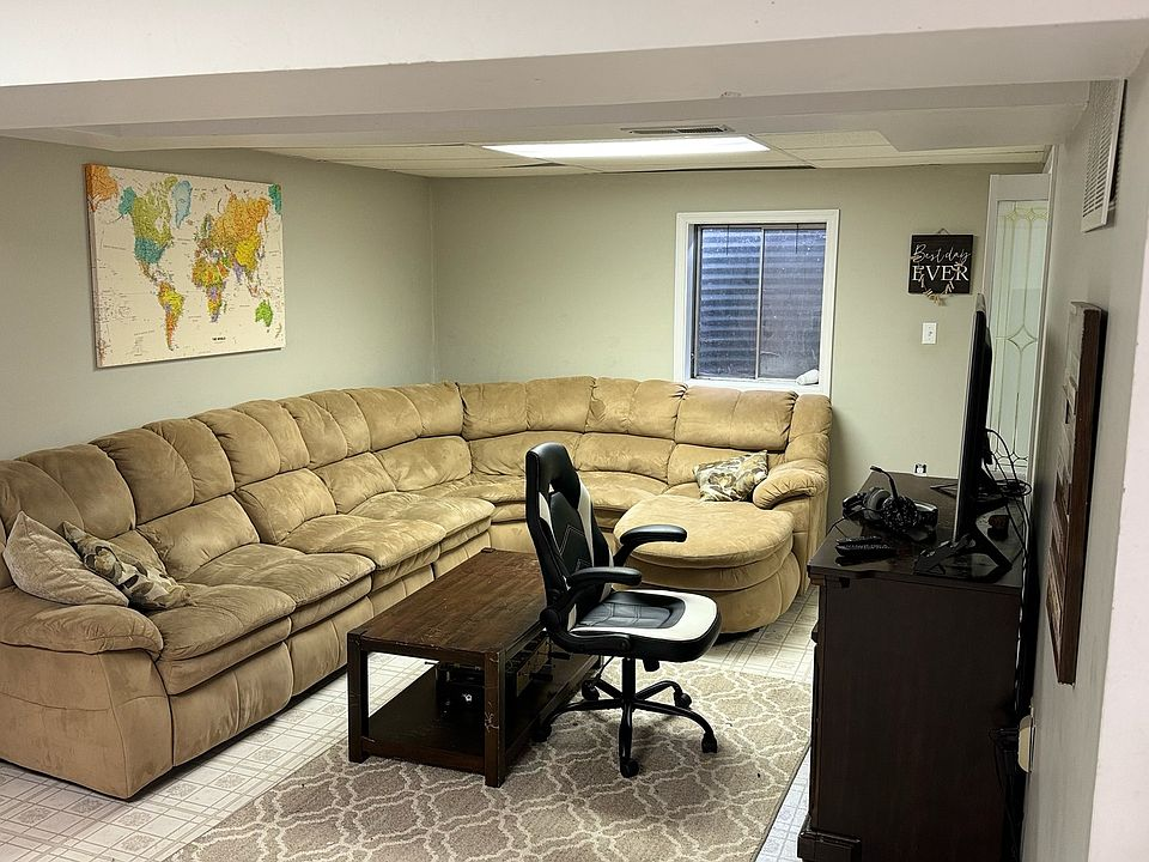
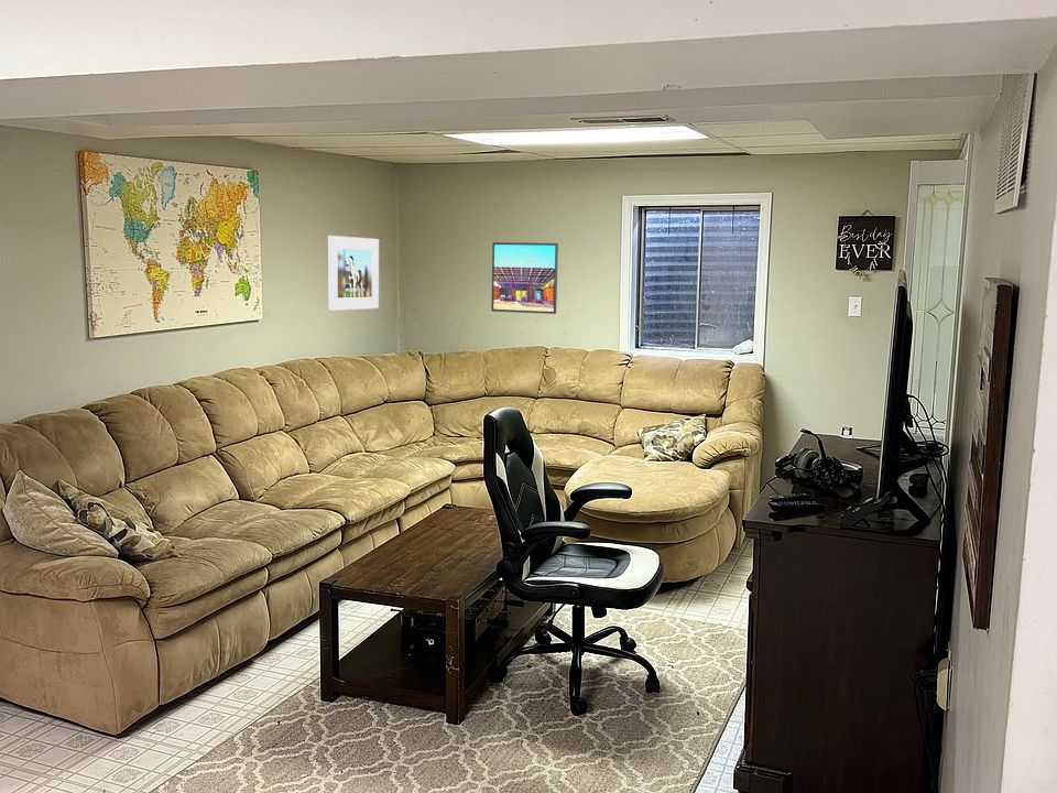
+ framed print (524, 278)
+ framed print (353, 273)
